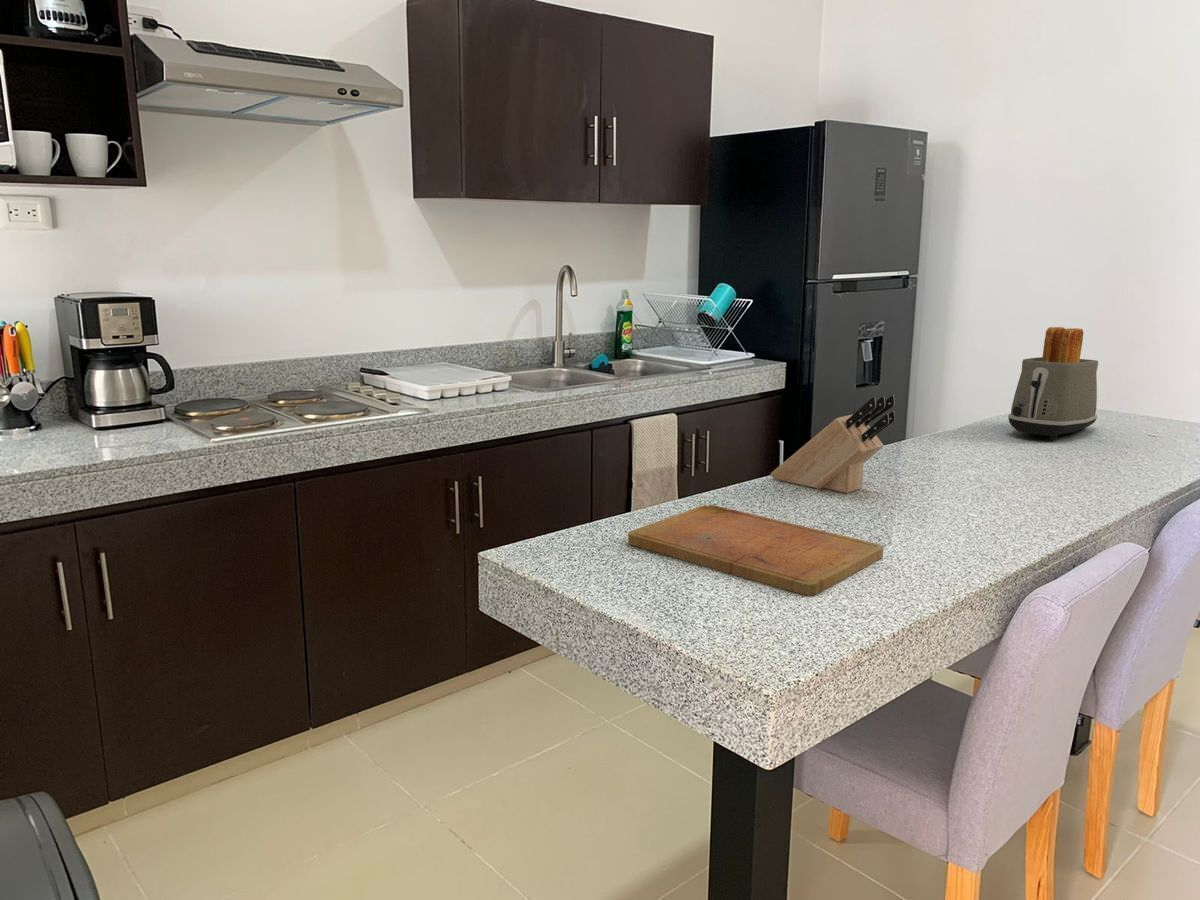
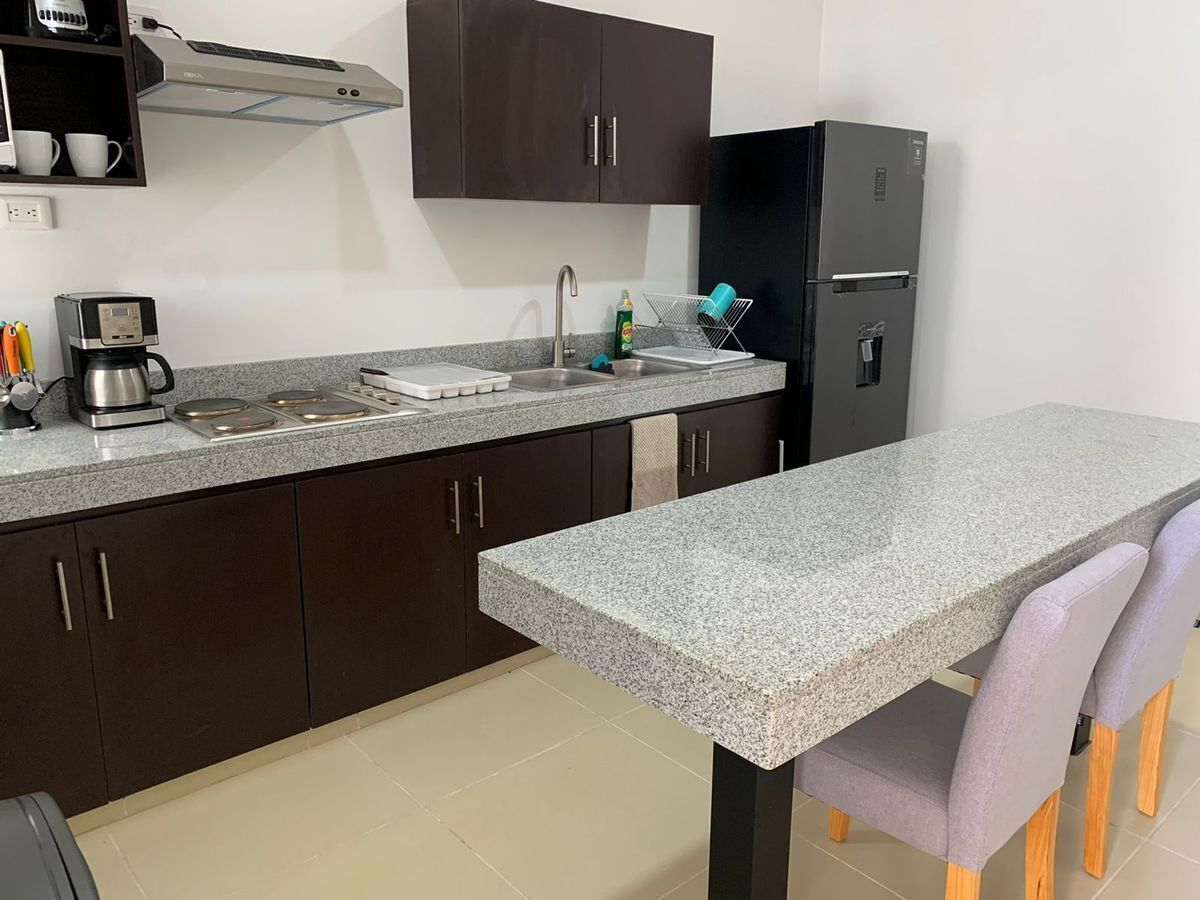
- cutting board (752, 544)
- knife block (834, 437)
- toaster (1057, 380)
